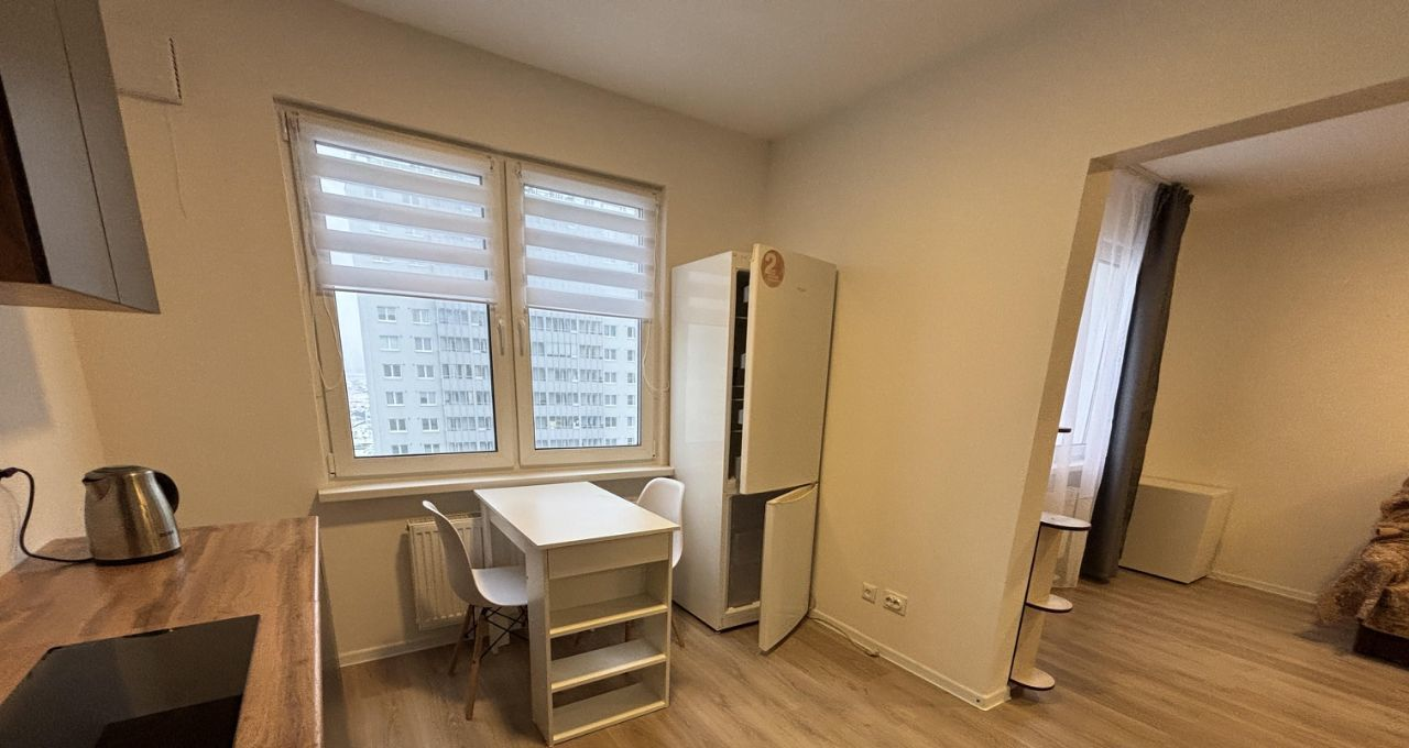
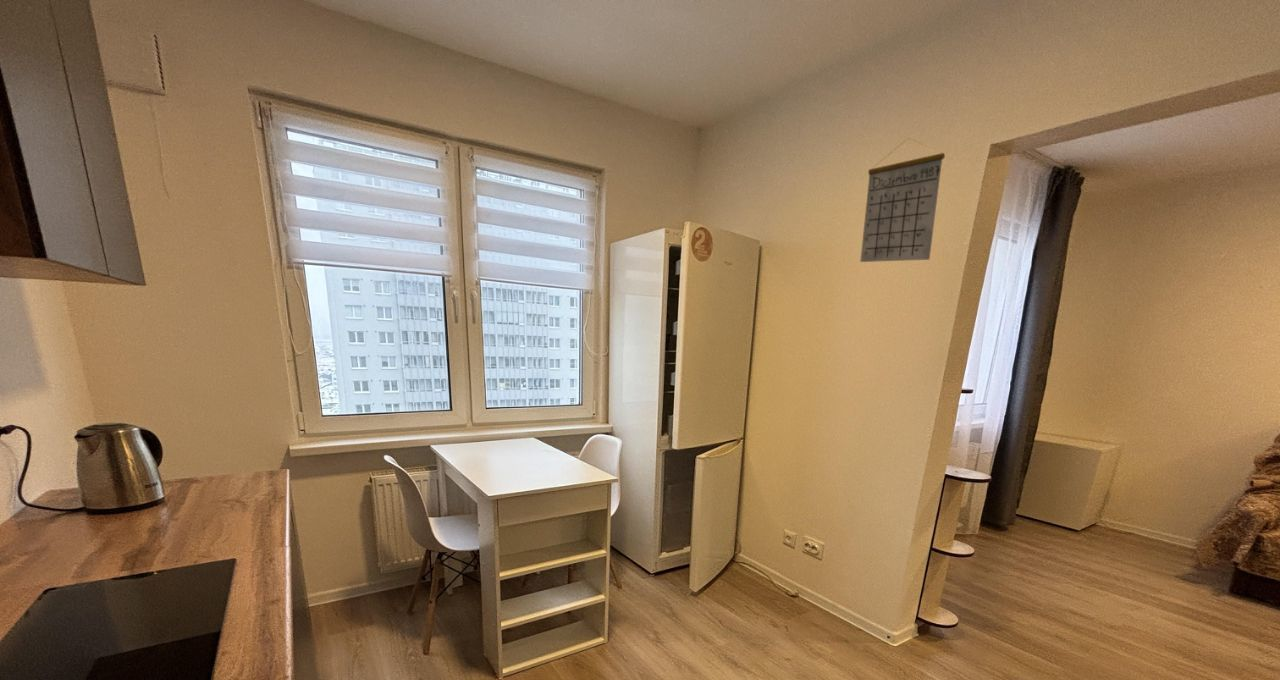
+ calendar (899, 200)
